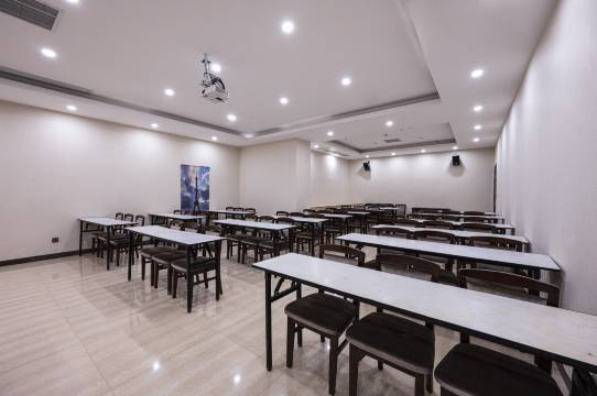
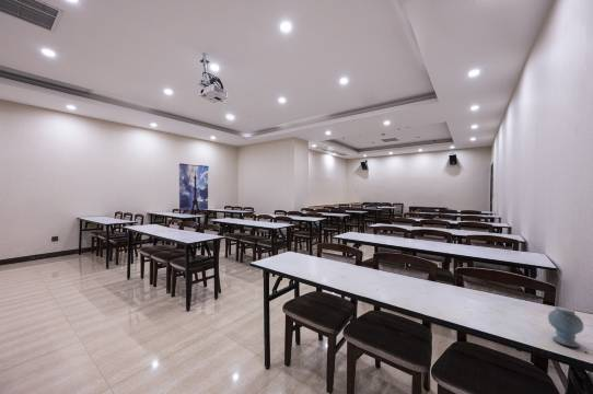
+ speaker (565, 325)
